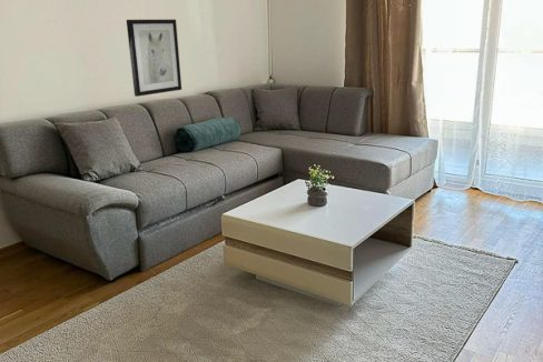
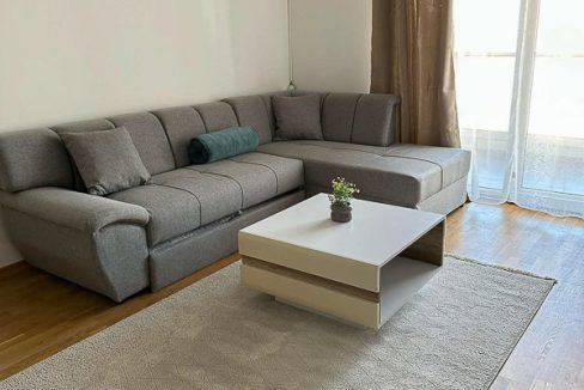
- wall art (155, 57)
